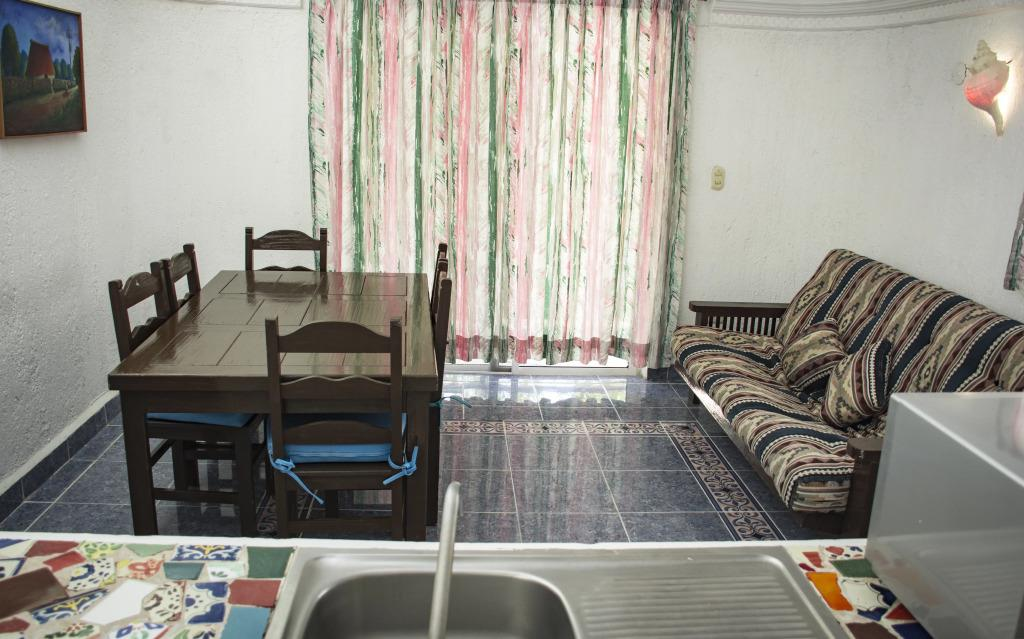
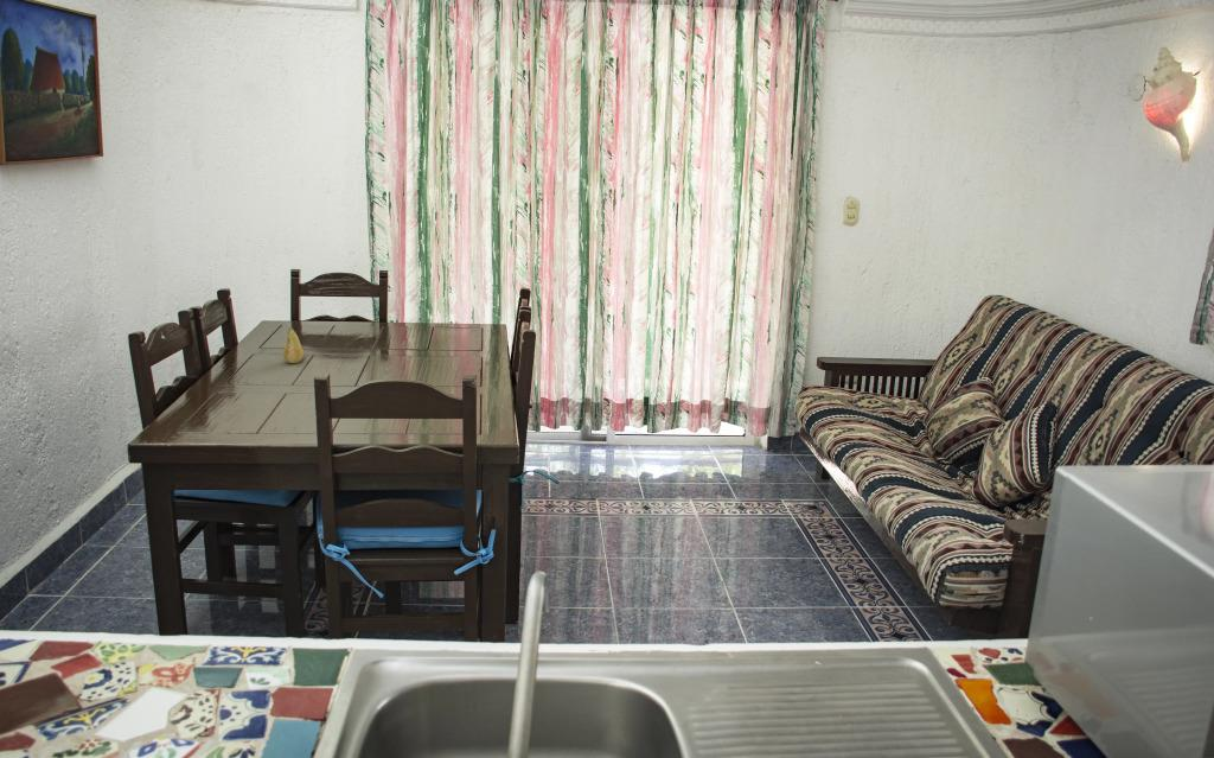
+ fruit (293, 344)
